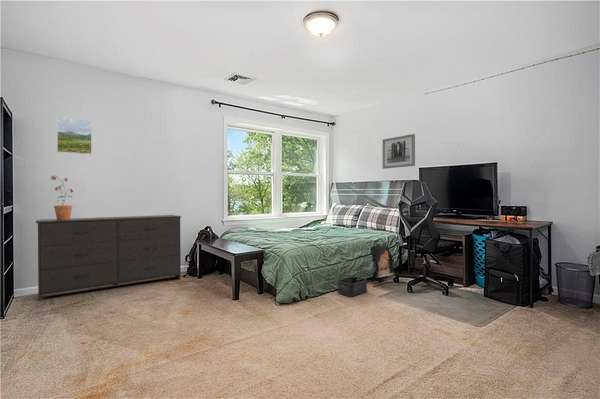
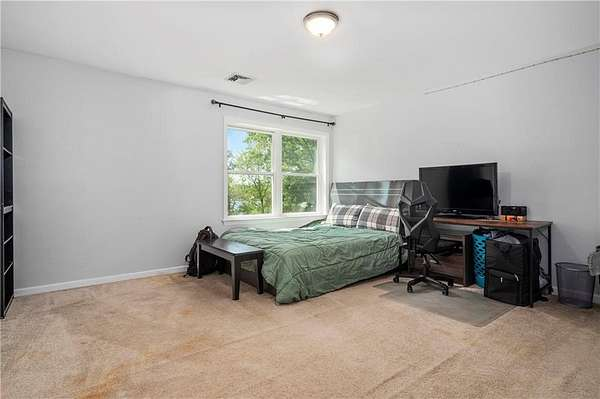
- dresser (114, 251)
- wall art (398, 152)
- potted plant (63, 197)
- storage bin (352, 286)
- backpack (382, 263)
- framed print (74, 135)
